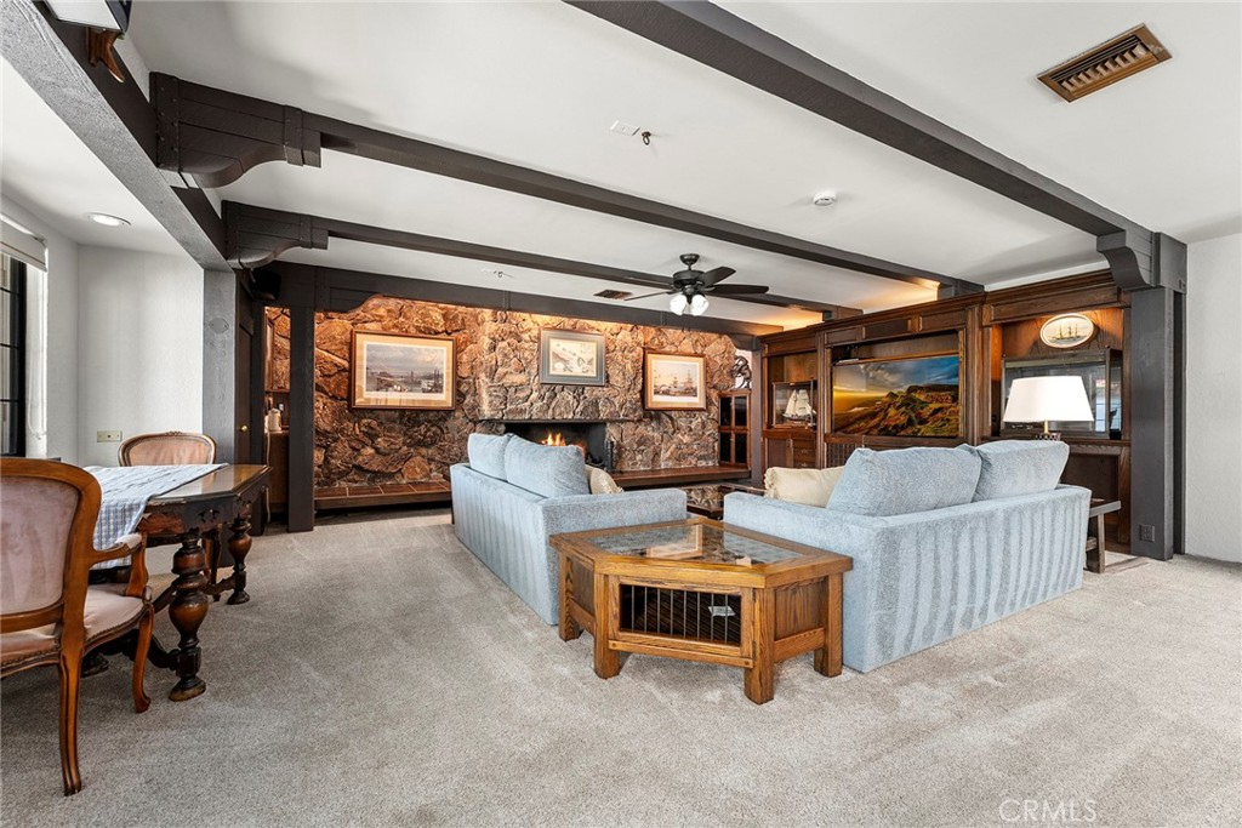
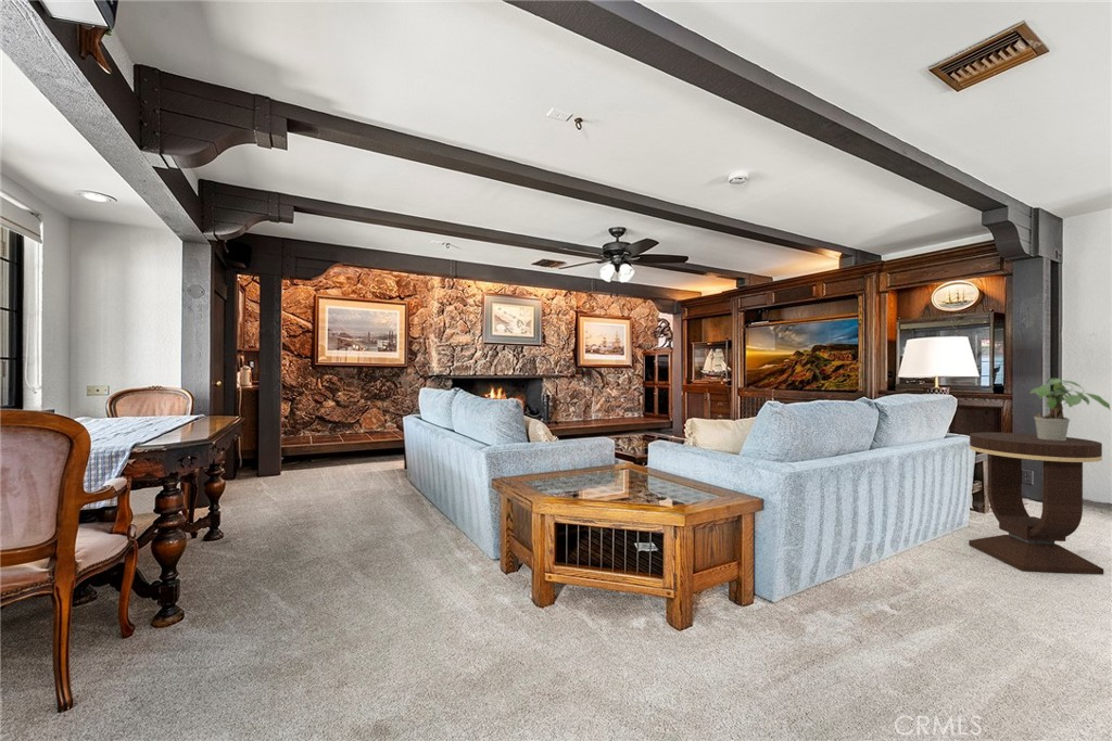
+ potted plant (1060, 408)
+ side table (1022, 500)
